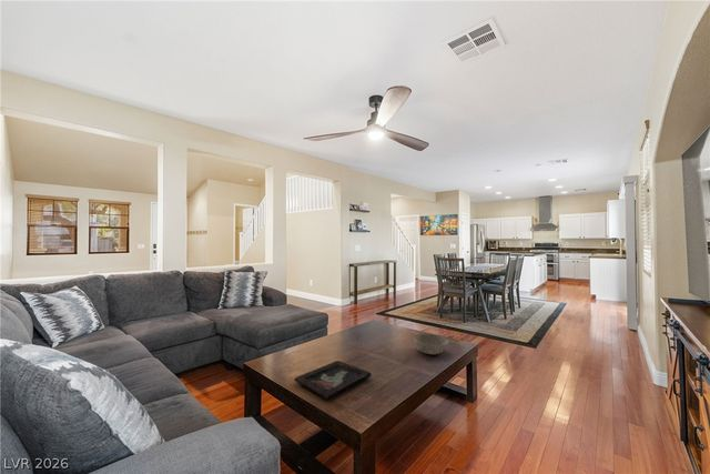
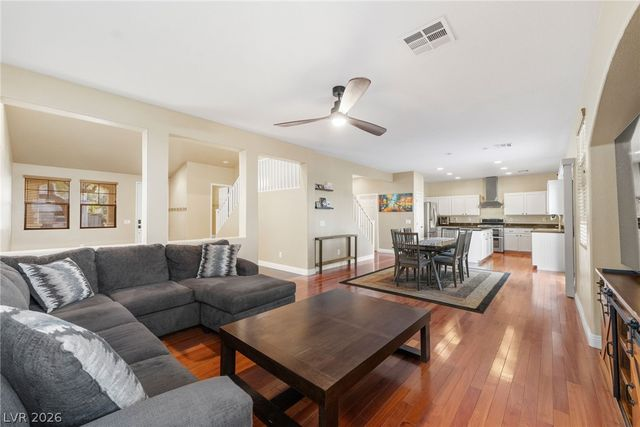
- decorative tray (333, 377)
- bowl (430, 345)
